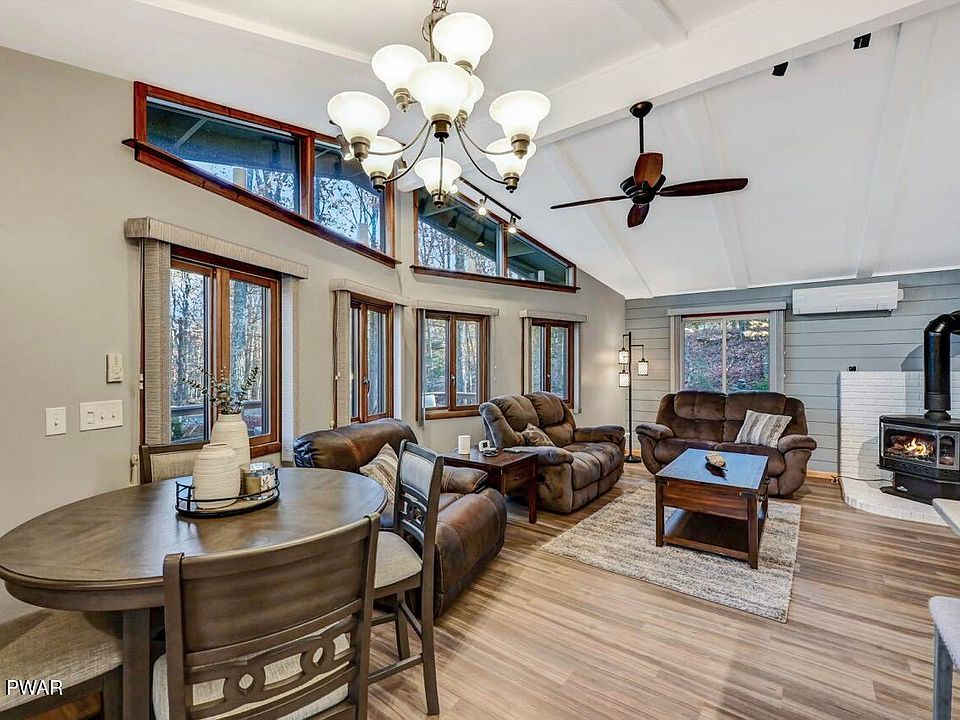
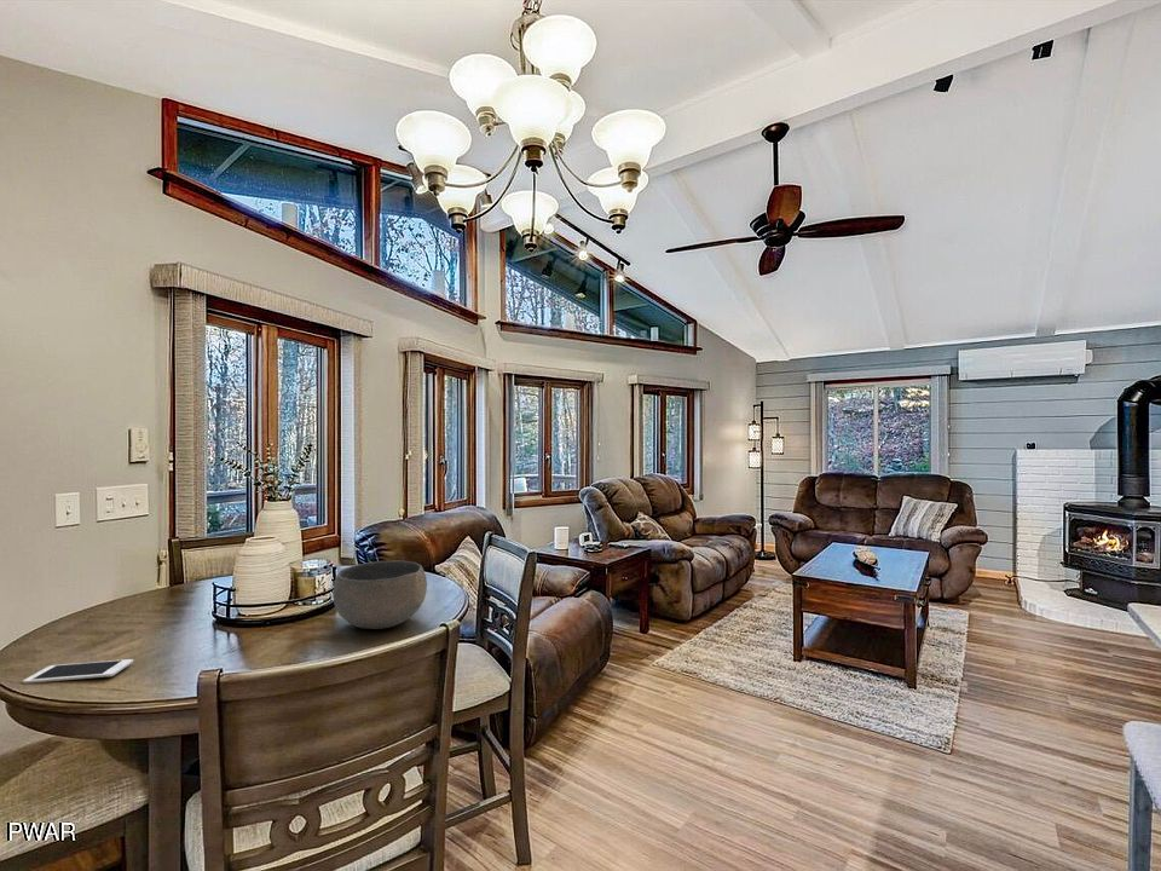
+ bowl (381, 595)
+ cell phone (80, 670)
